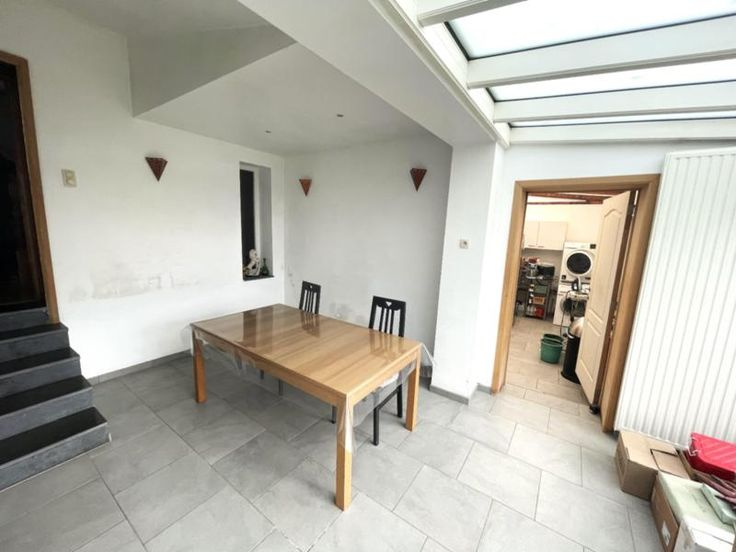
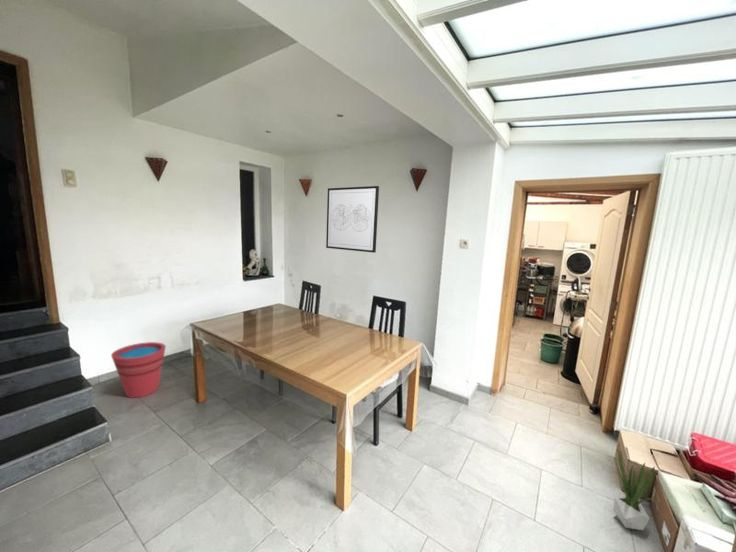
+ potted plant (634, 493)
+ bucket (141, 370)
+ wall art (350, 219)
